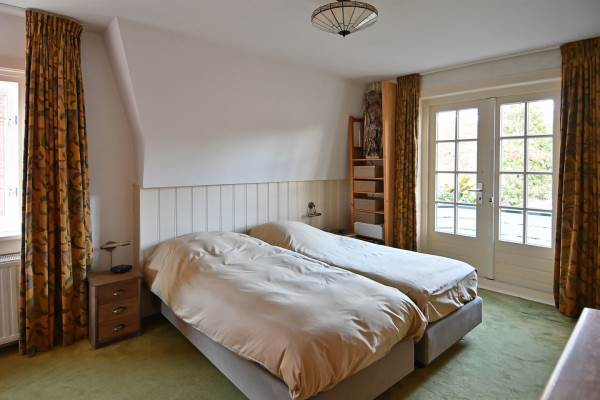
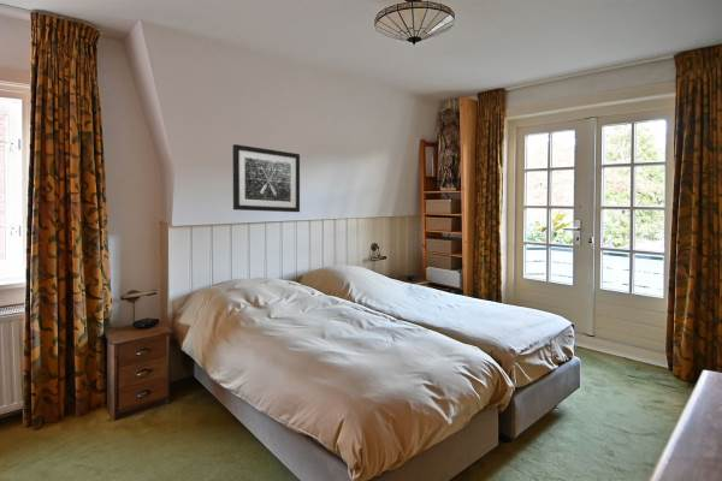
+ wall art (267, 180)
